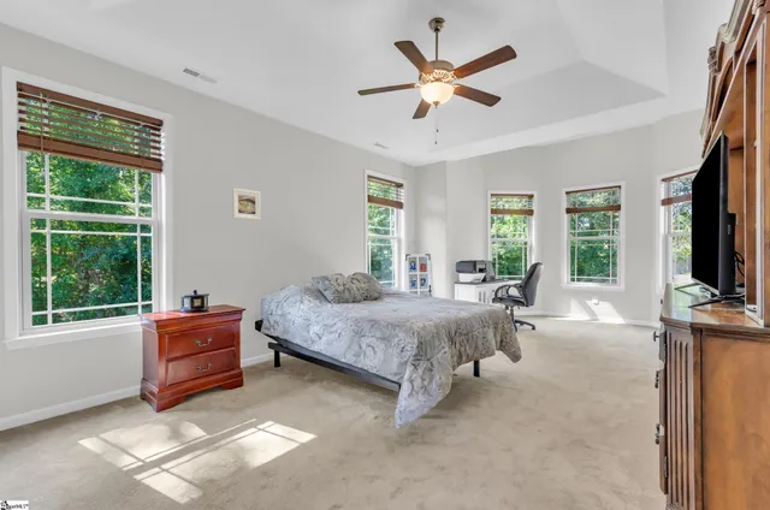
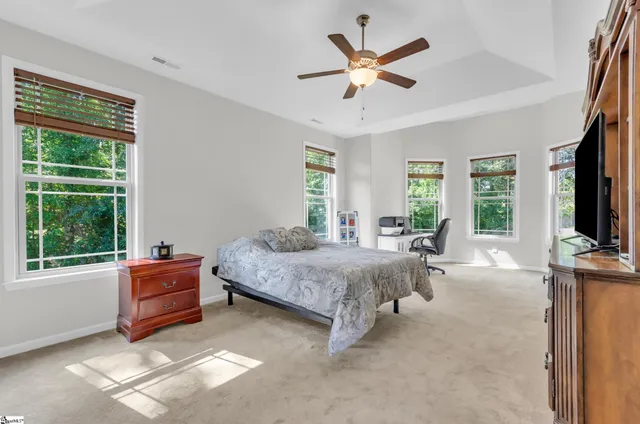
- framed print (247, 204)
